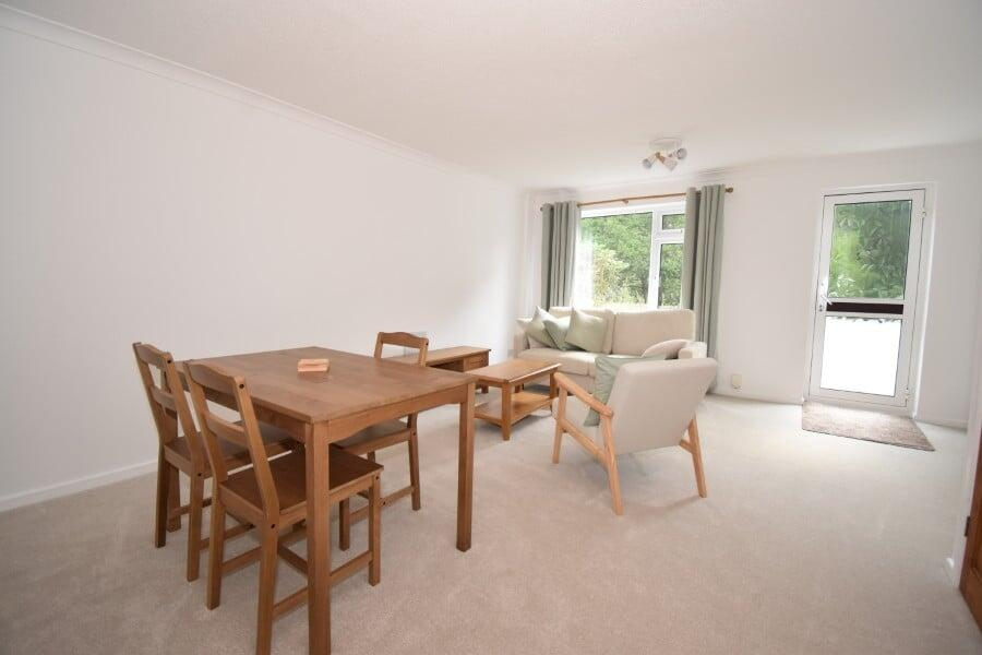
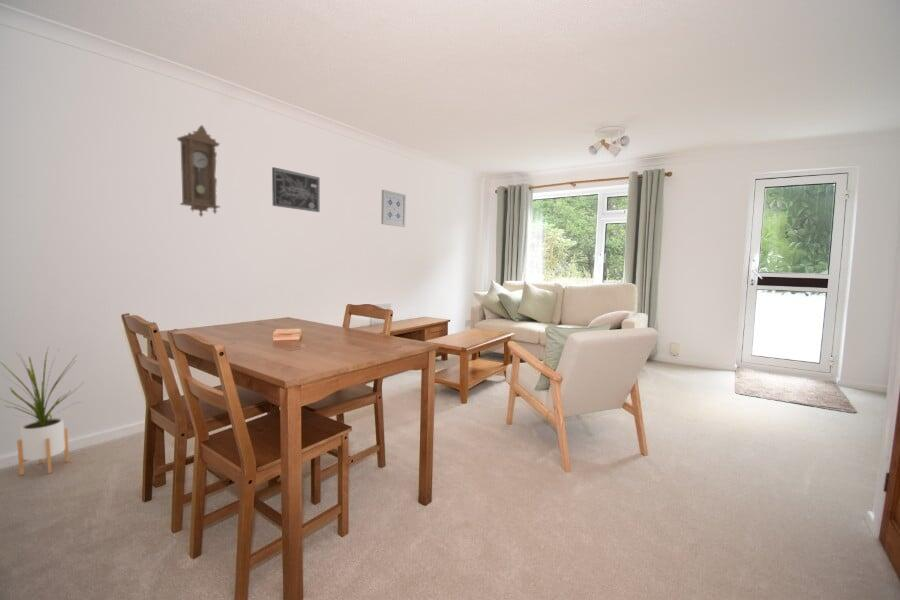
+ pendulum clock (199, 172)
+ house plant (42, 408)
+ wall art (393, 209)
+ wall art (297, 190)
